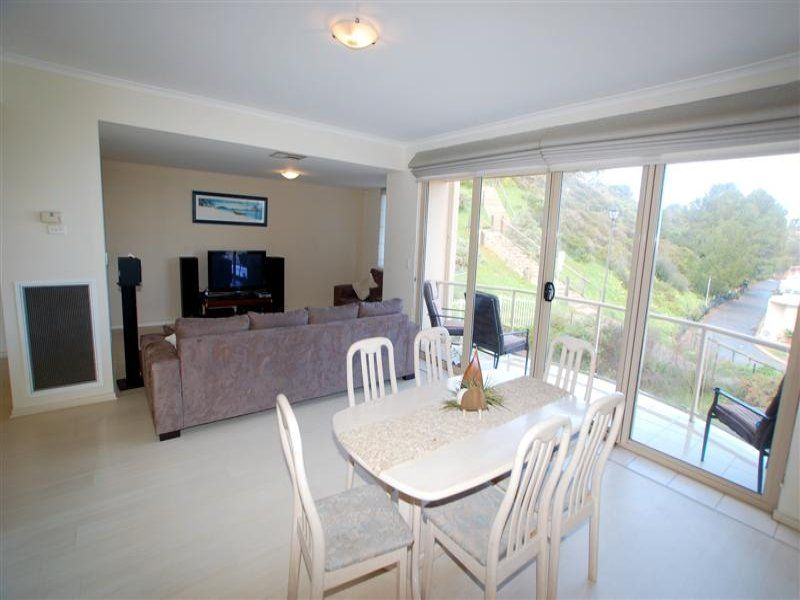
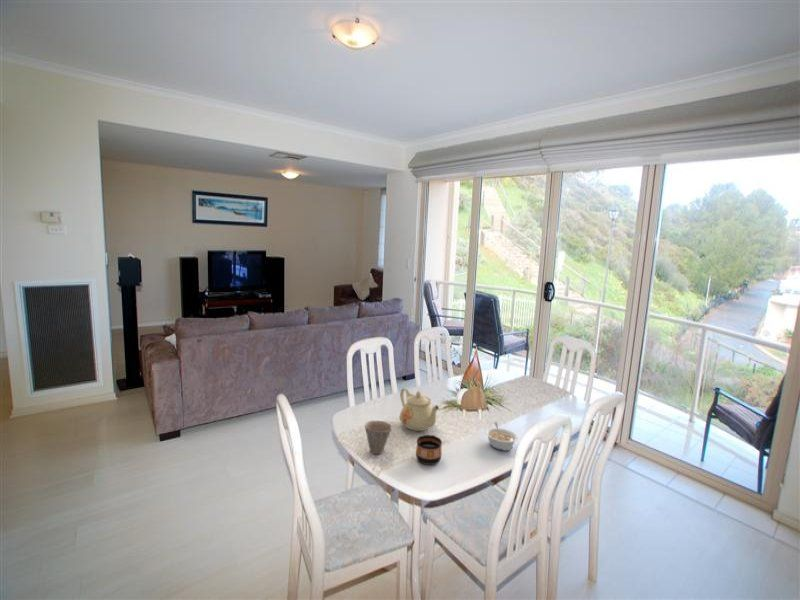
+ cup (377, 438)
+ cup (430, 450)
+ teapot (418, 408)
+ legume (500, 438)
